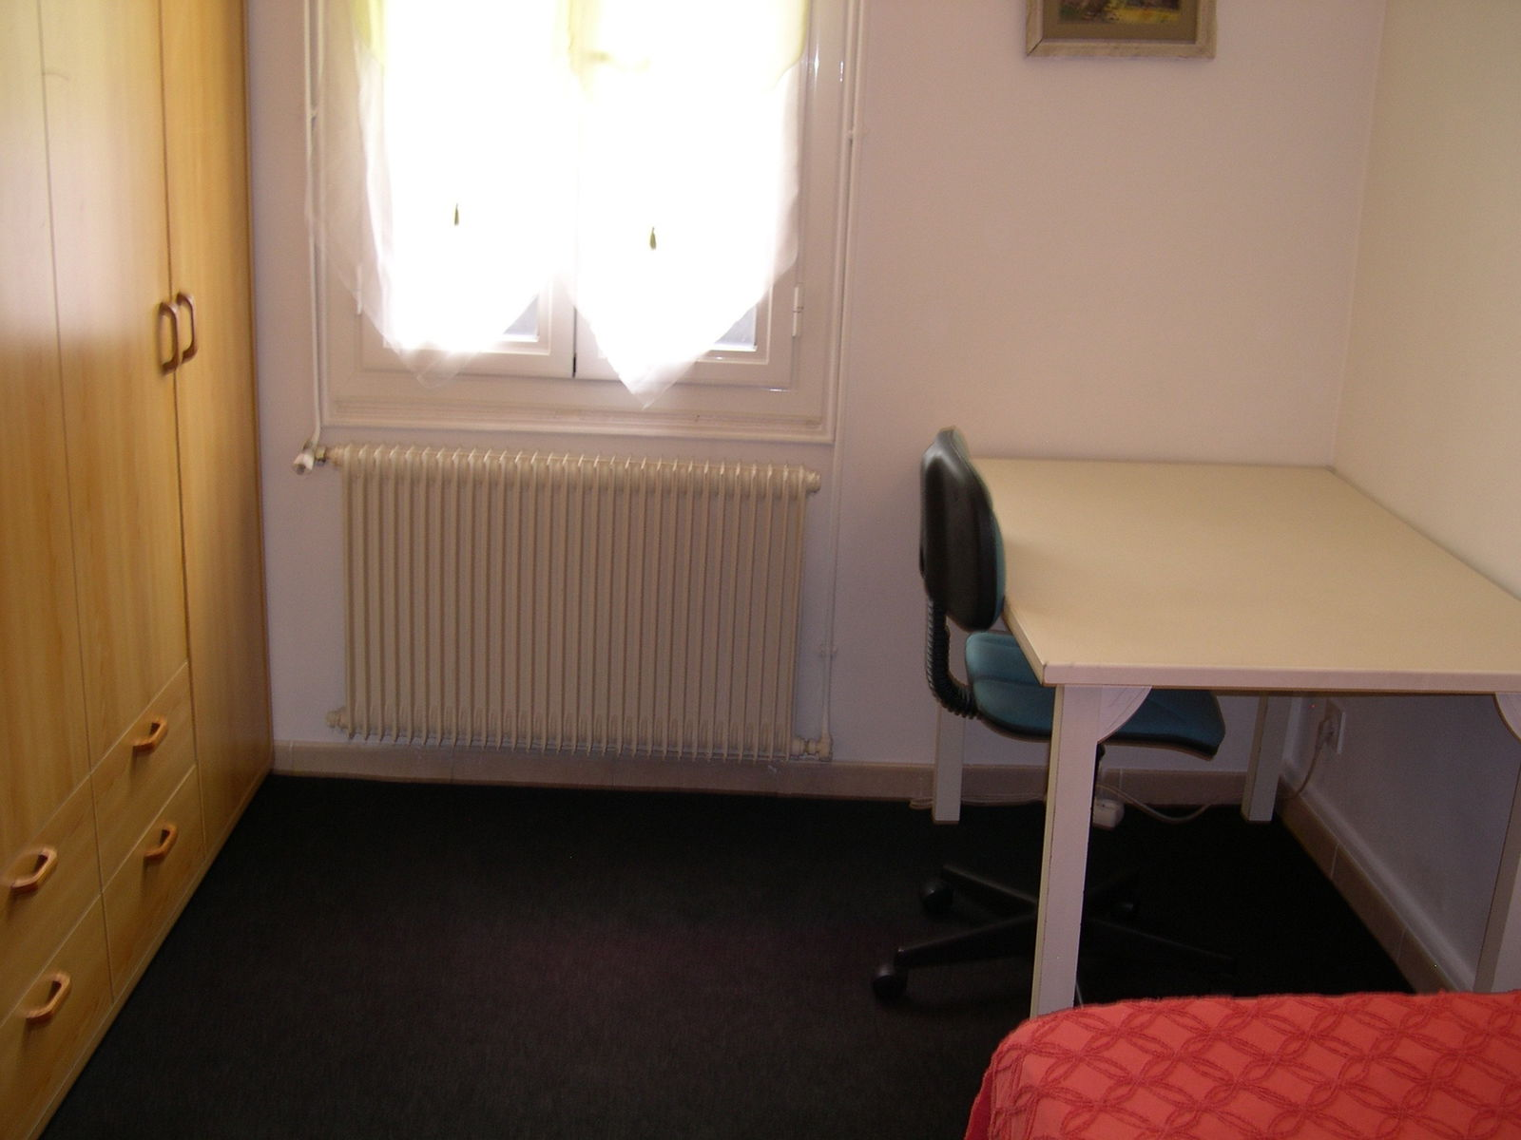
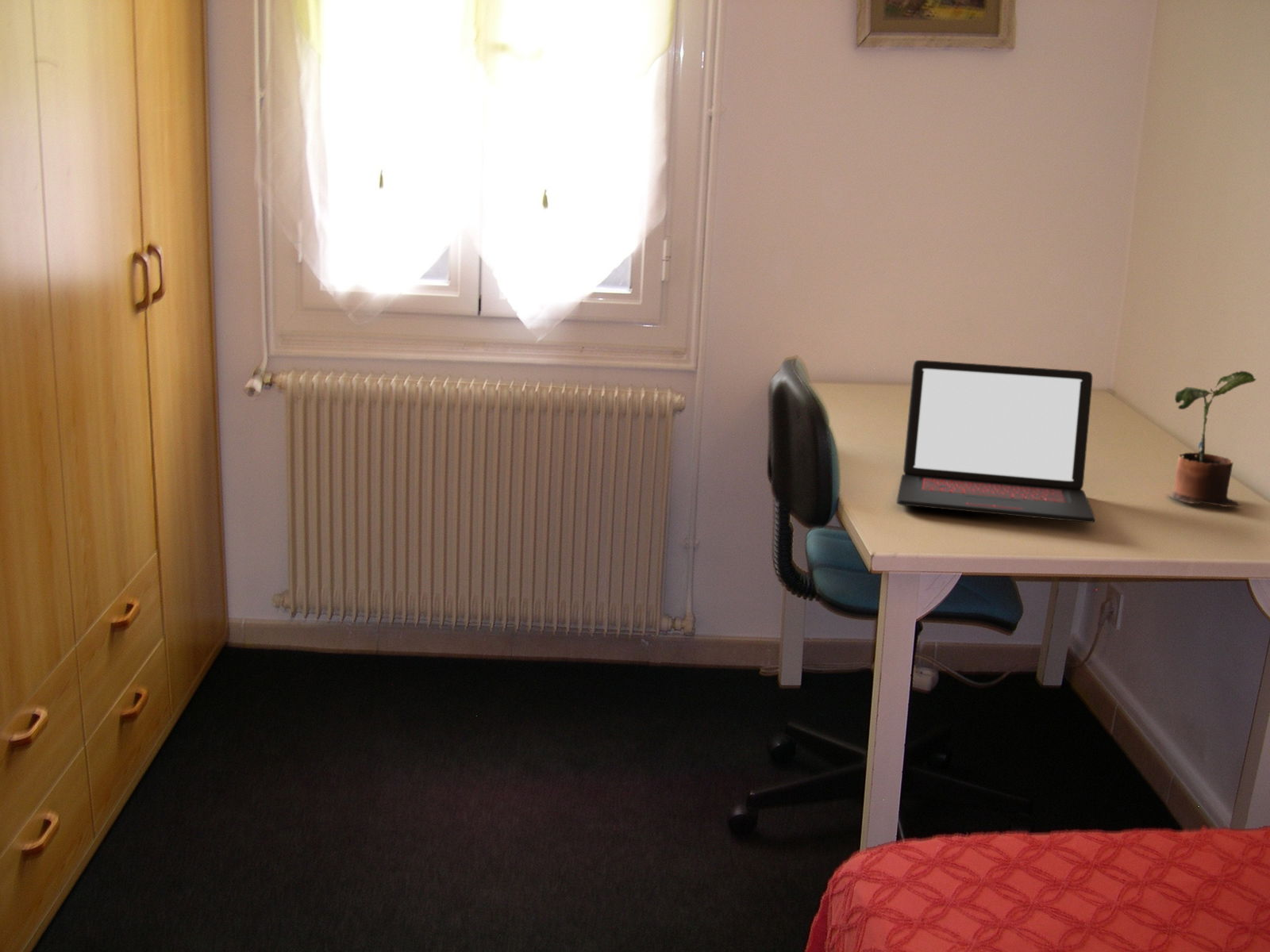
+ laptop (998, 437)
+ potted plant (1204, 432)
